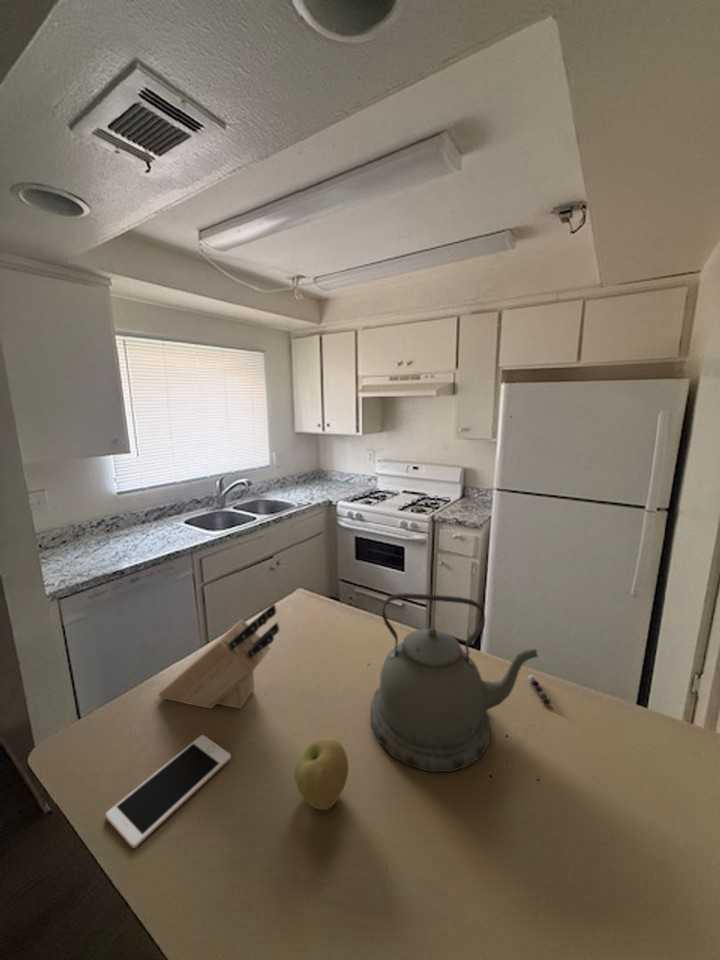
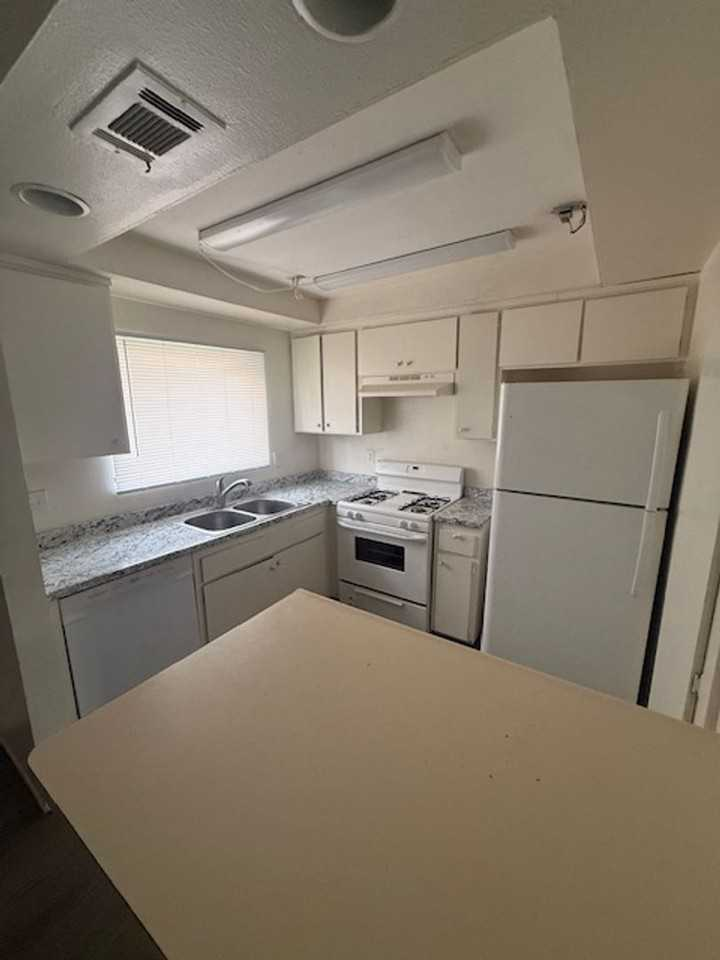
- apple (321, 772)
- pepper shaker (538, 689)
- kettle (439, 659)
- cell phone (173, 783)
- knife block (220, 650)
